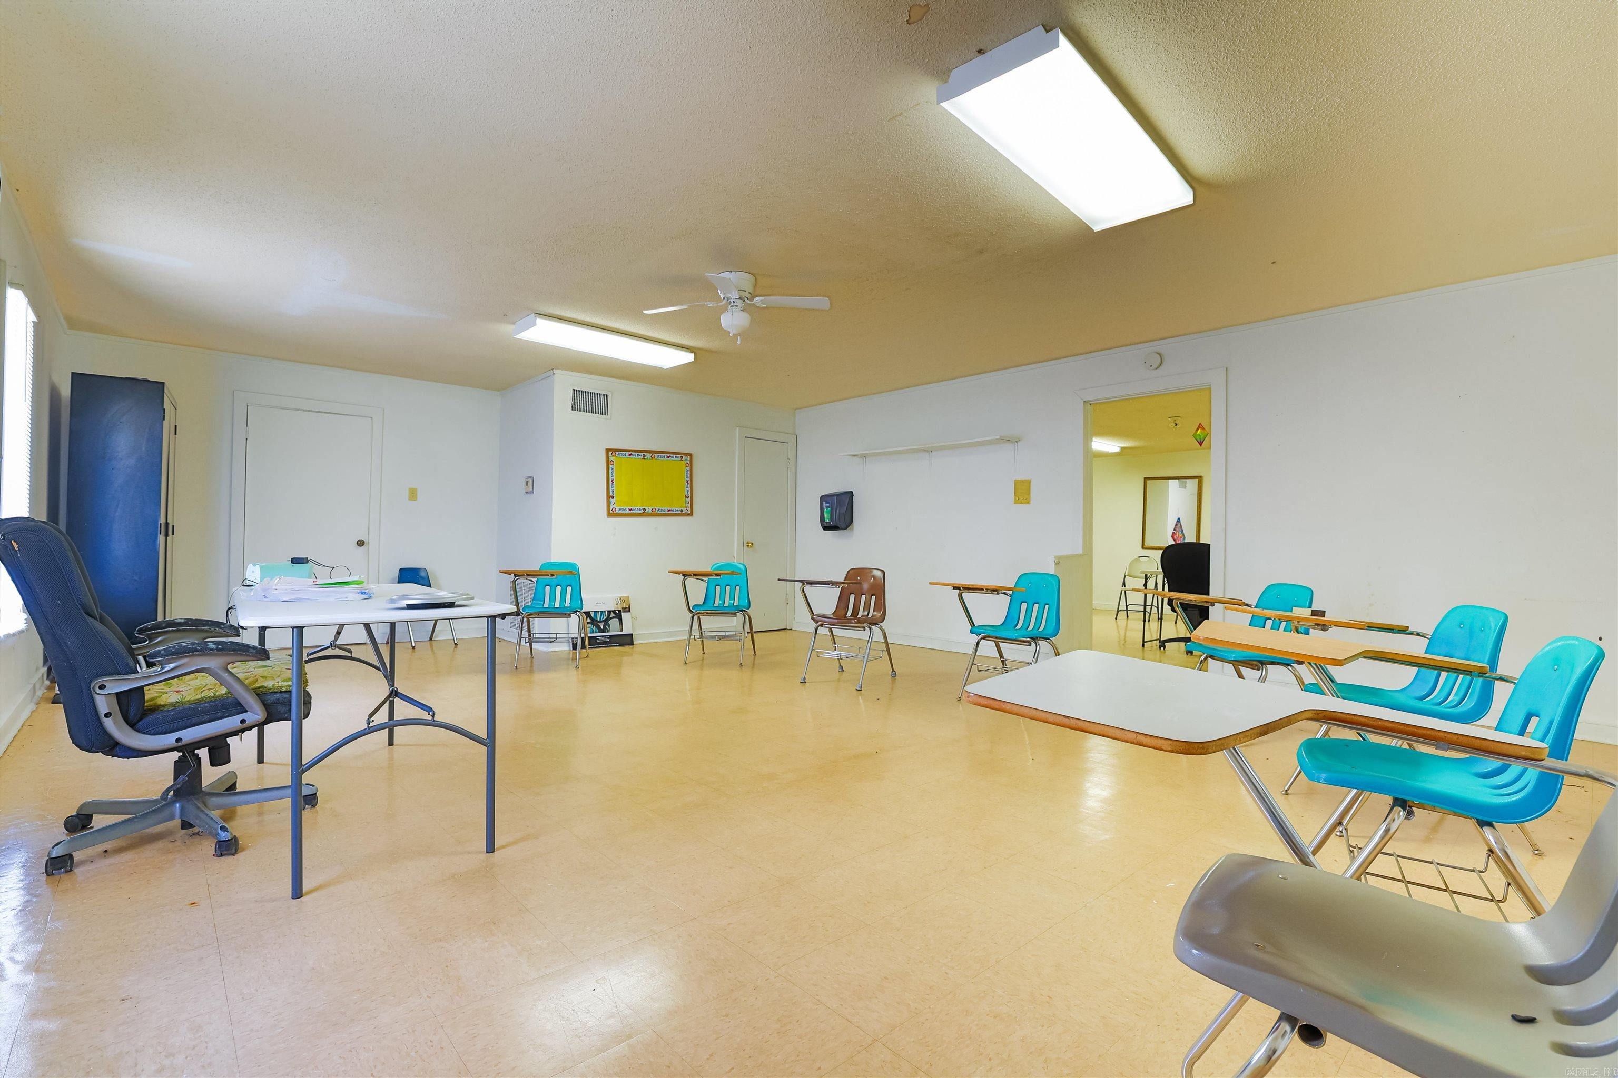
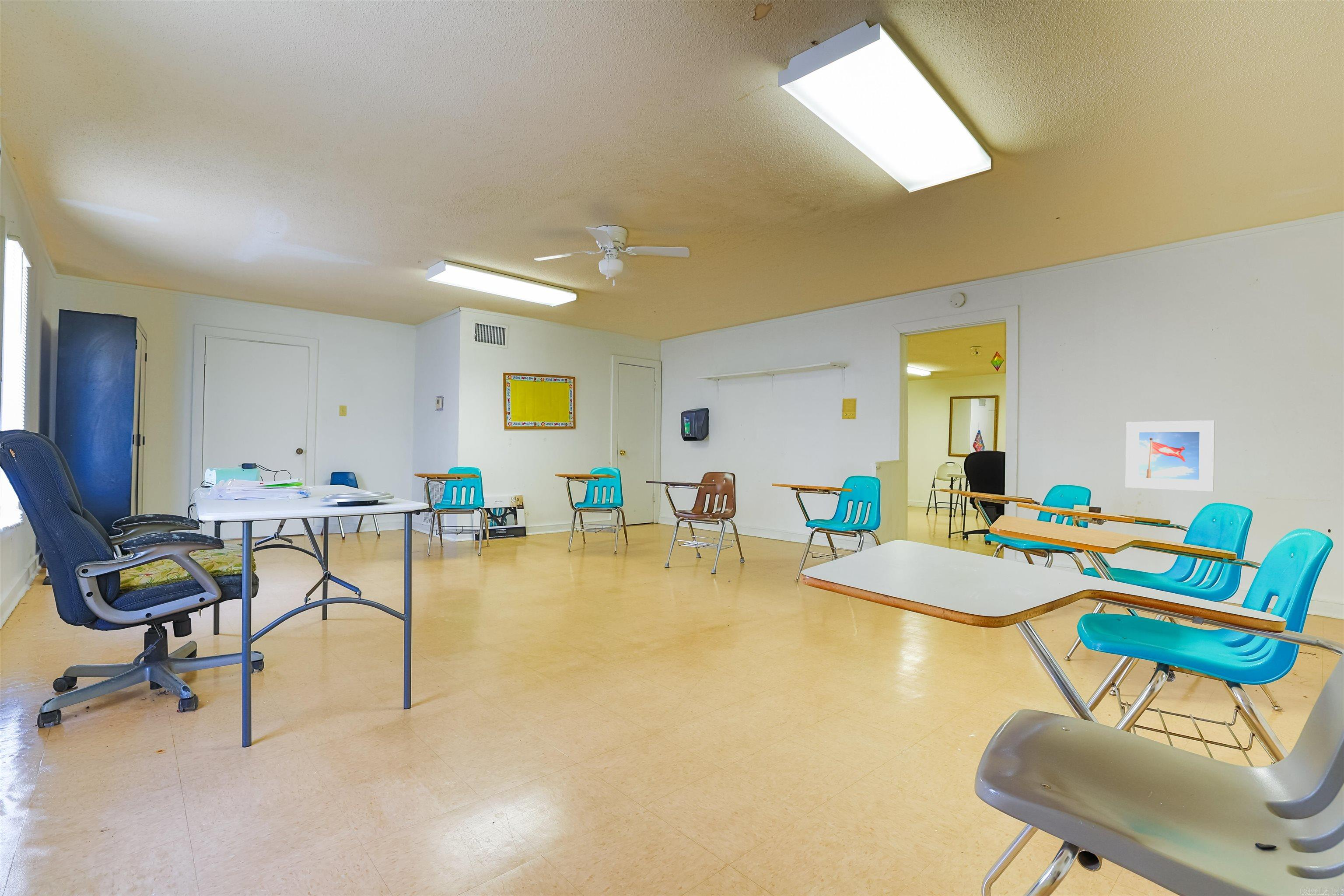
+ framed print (1168, 455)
